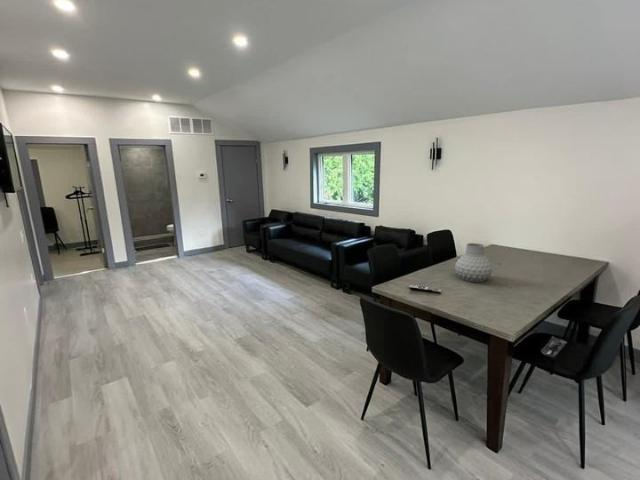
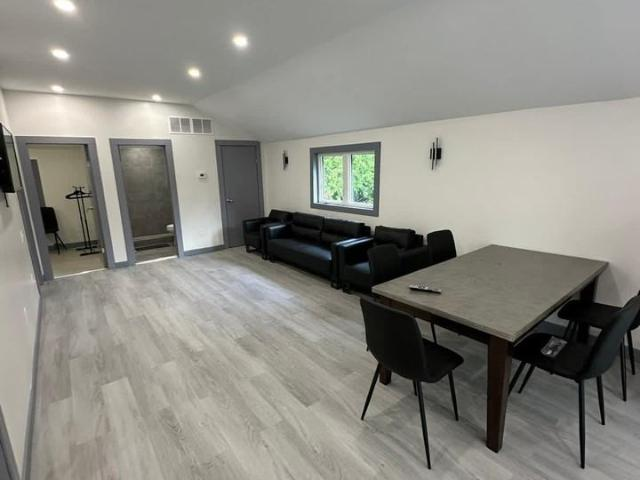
- vase (473, 261)
